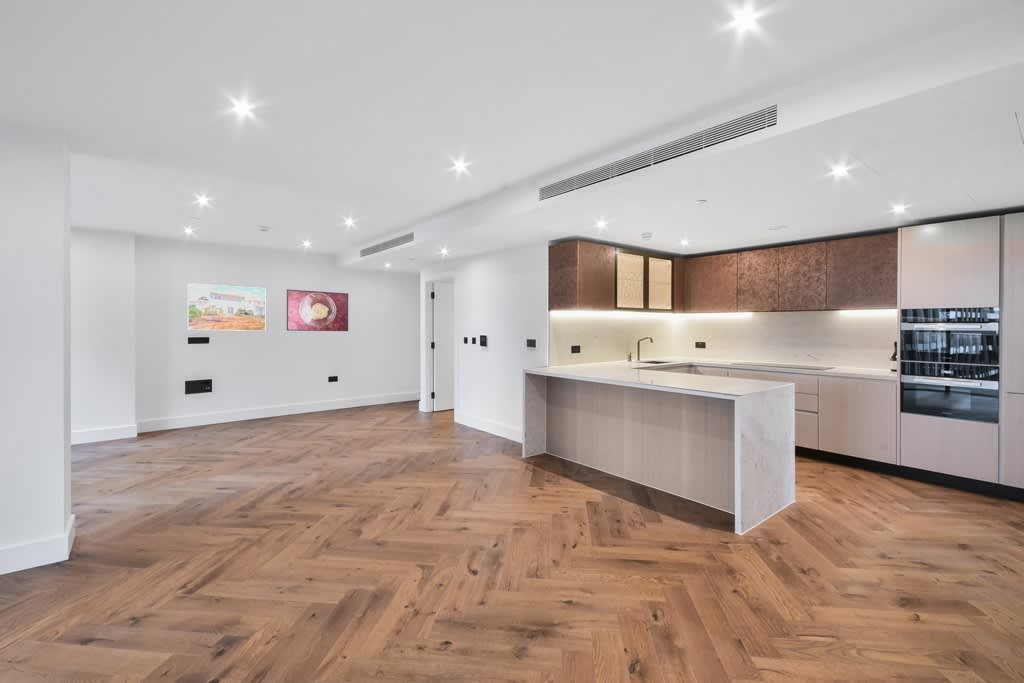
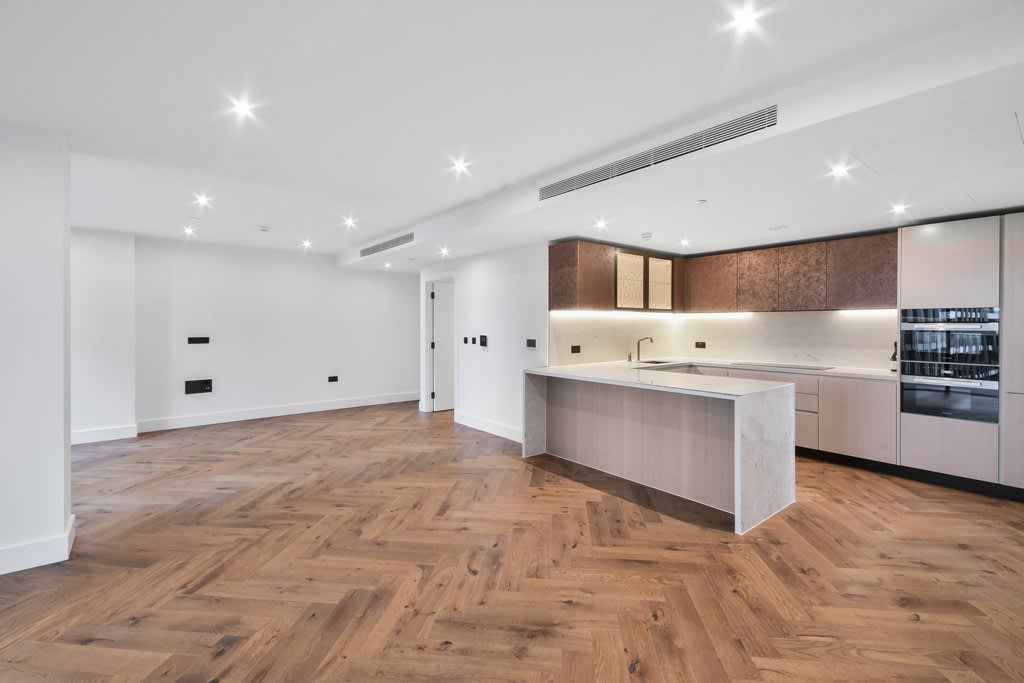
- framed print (318, 311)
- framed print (228, 308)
